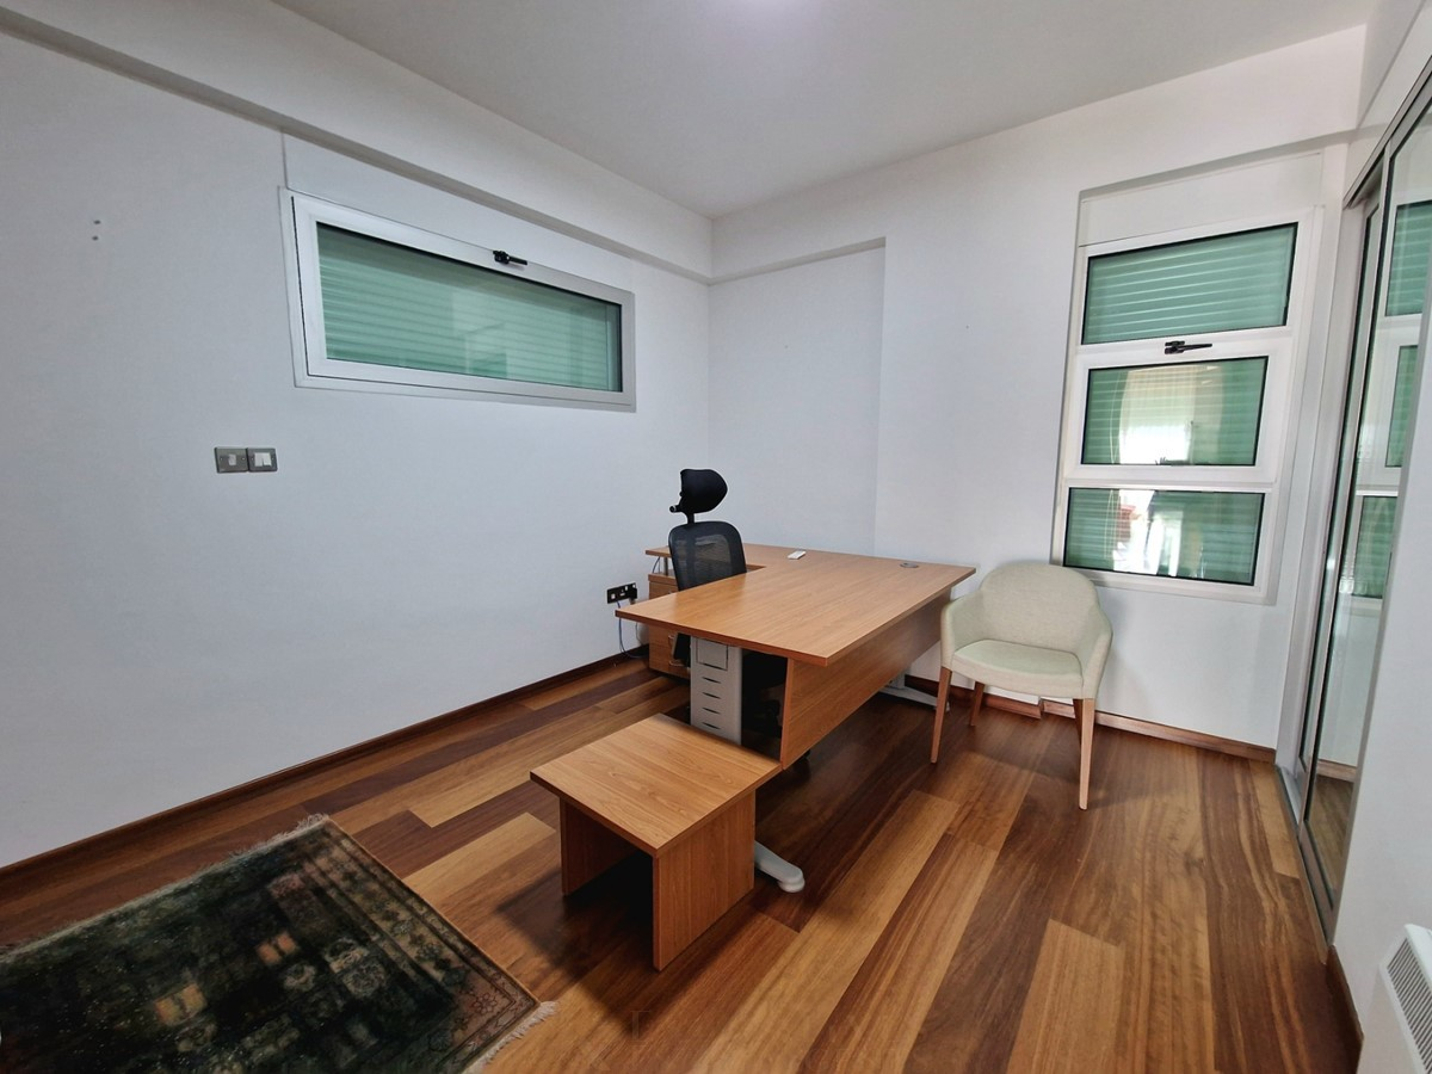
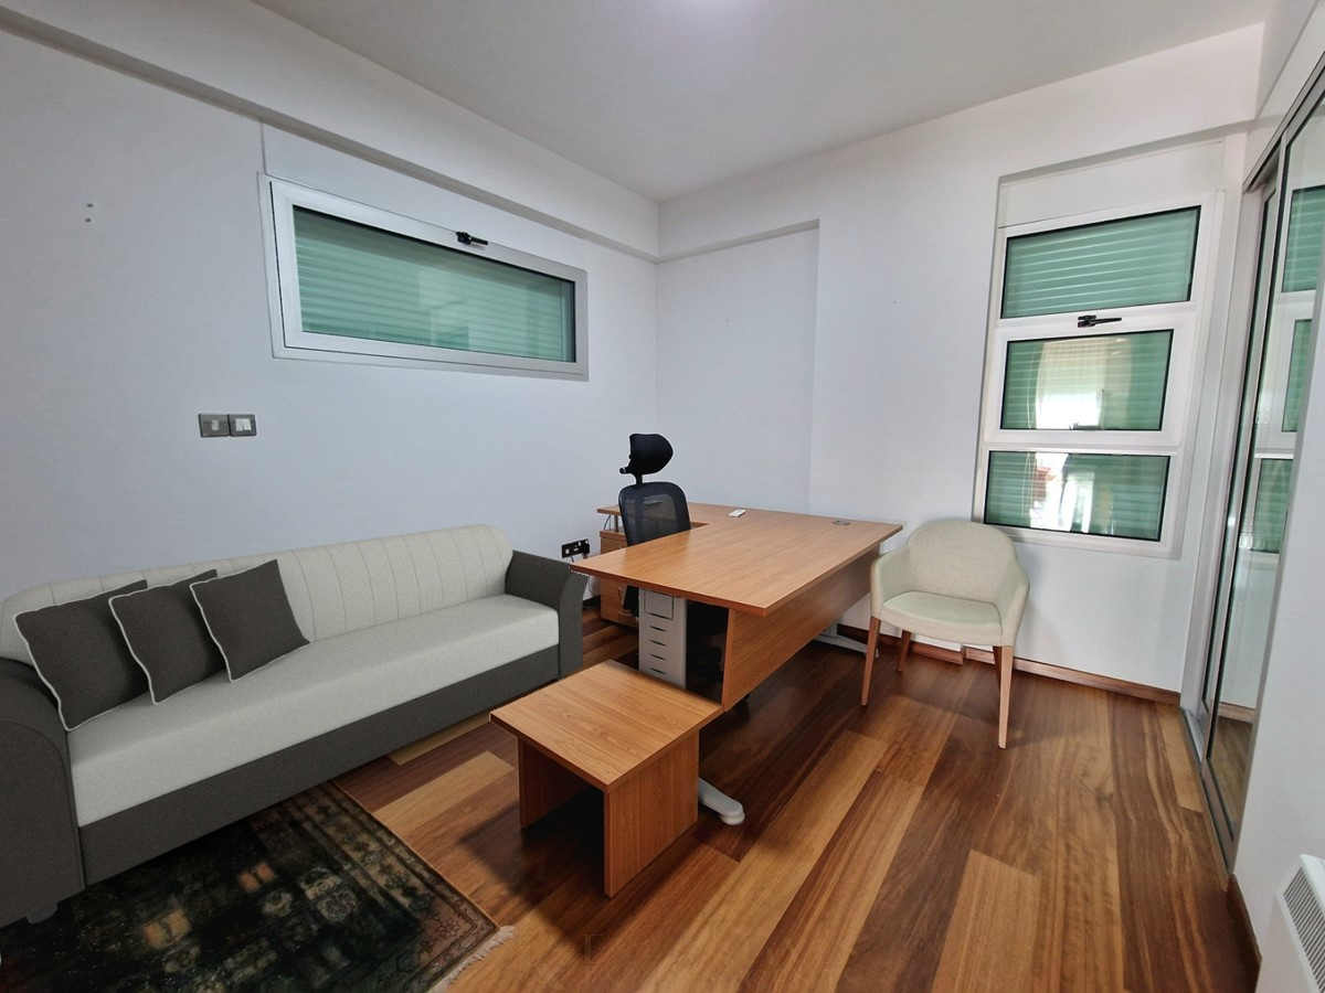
+ sofa (352, 645)
